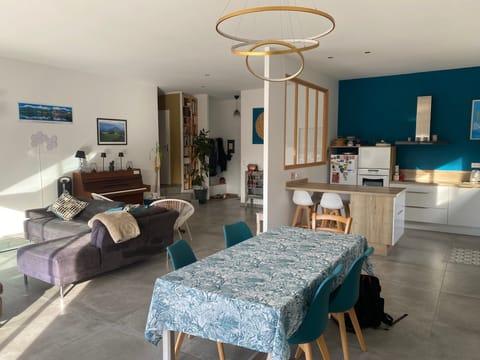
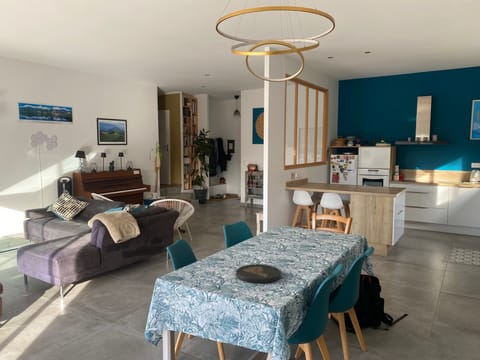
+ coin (258, 273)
